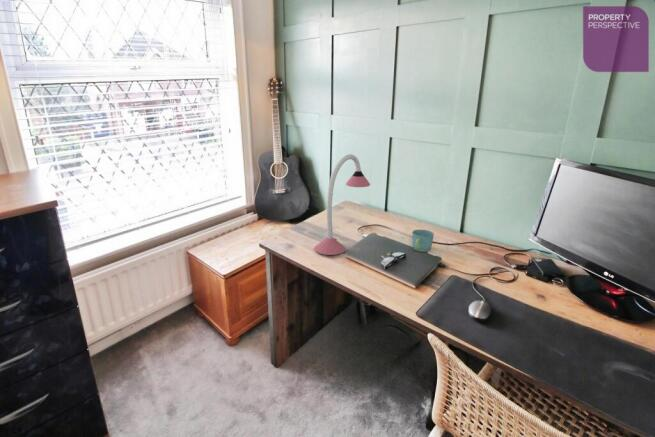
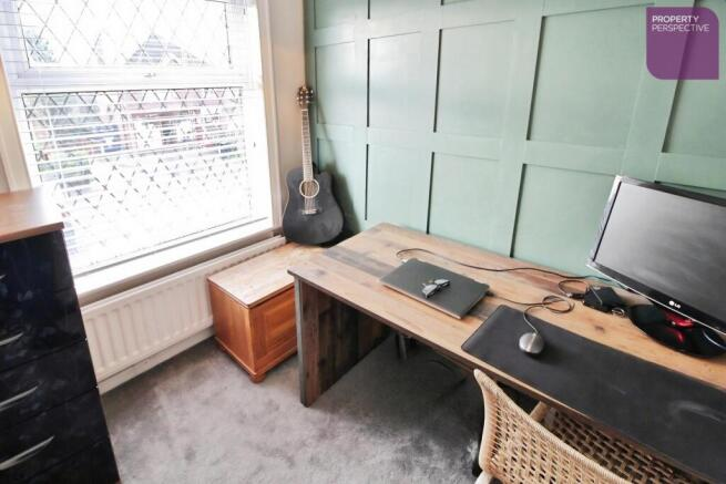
- mug (421, 241)
- desk lamp (331, 201)
